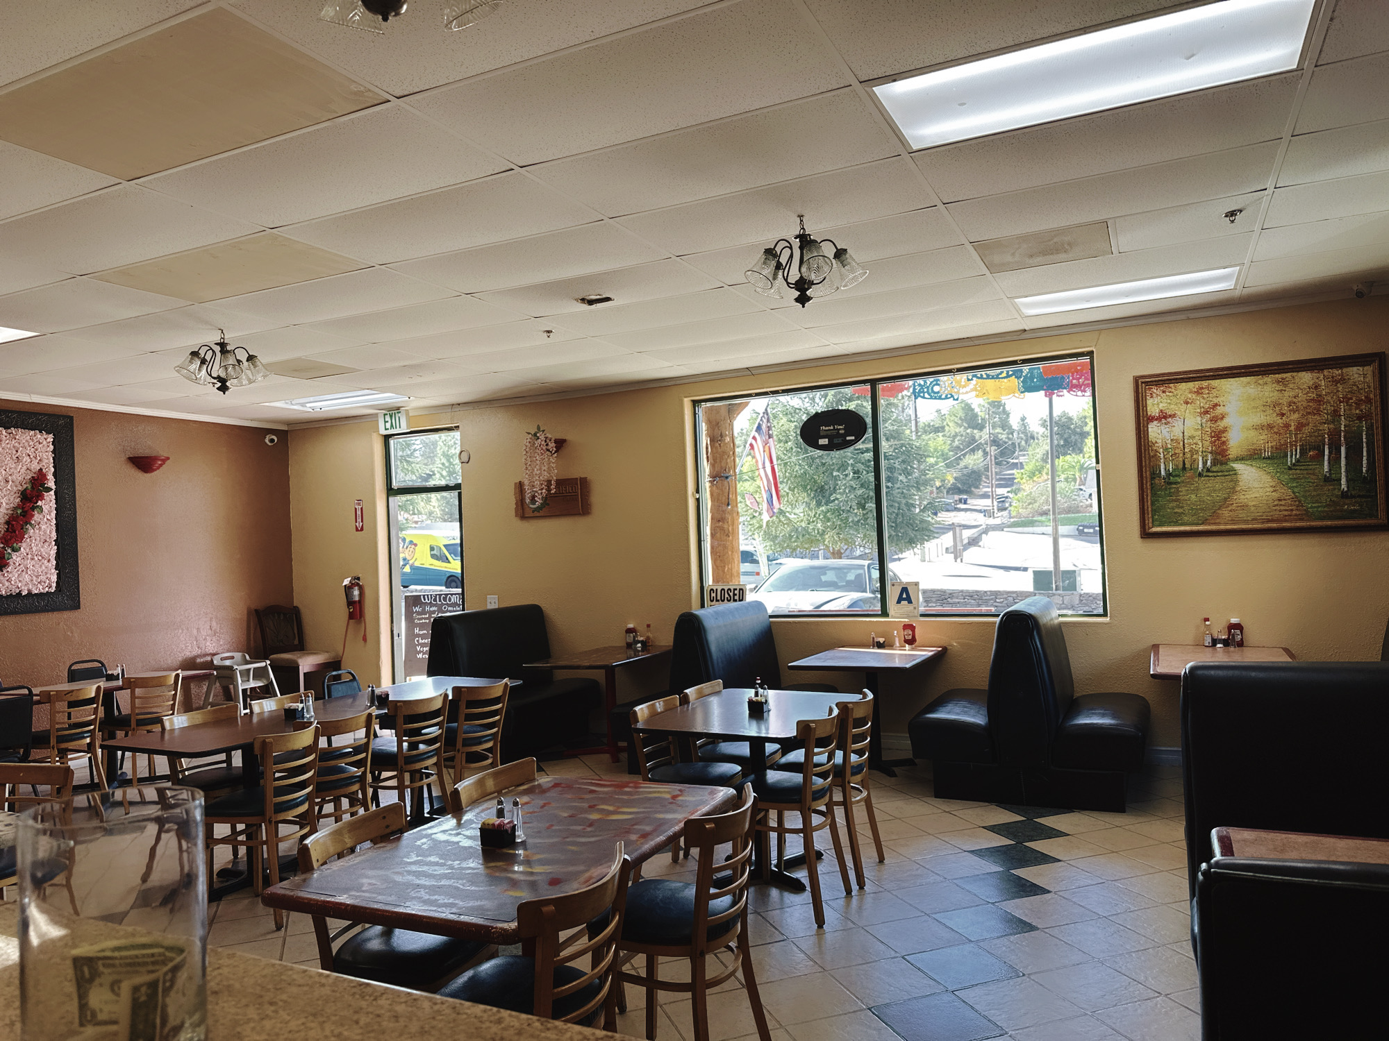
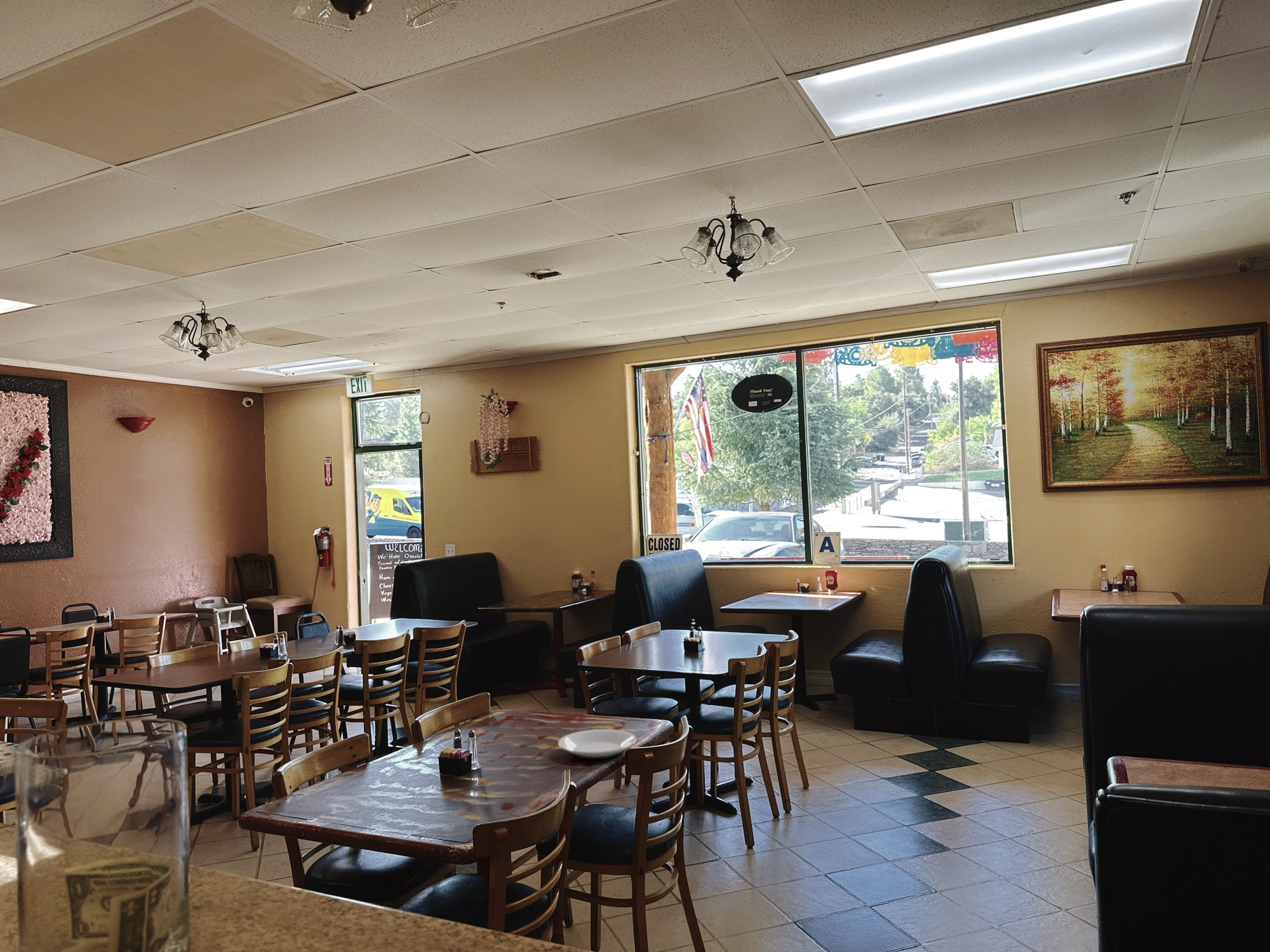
+ plate (598, 746)
